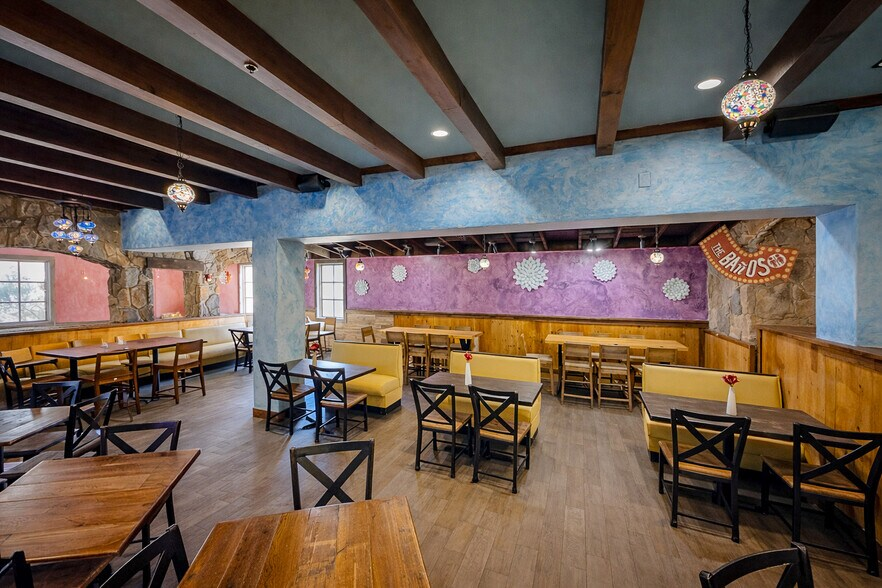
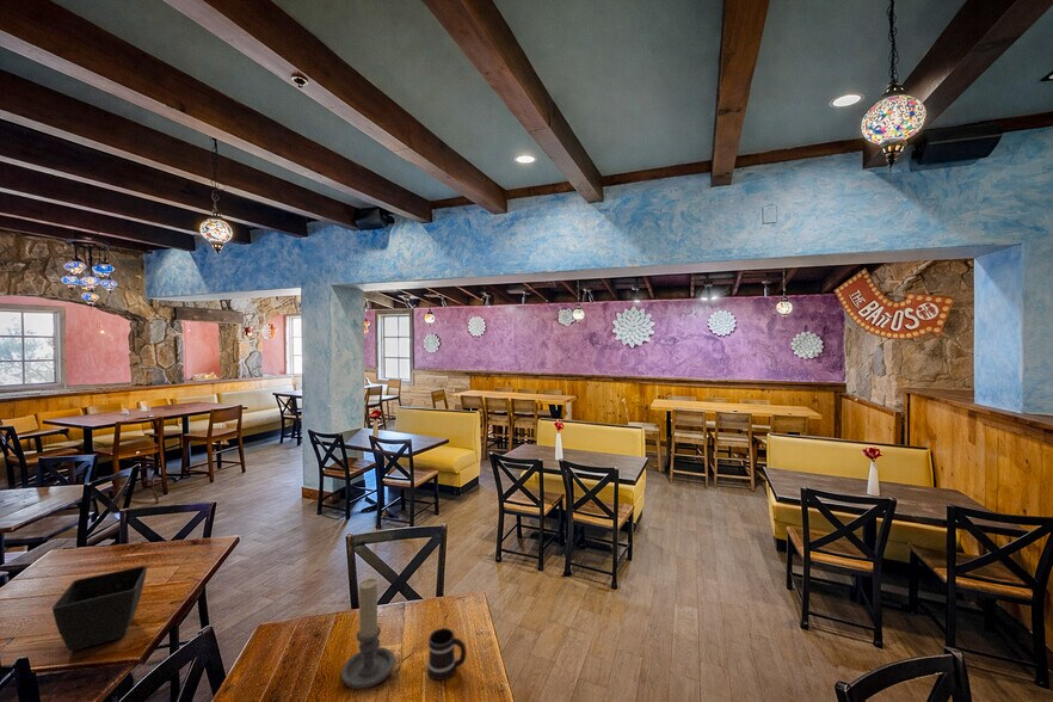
+ mug (447, 653)
+ flower pot (104, 609)
+ candle holder (370, 623)
